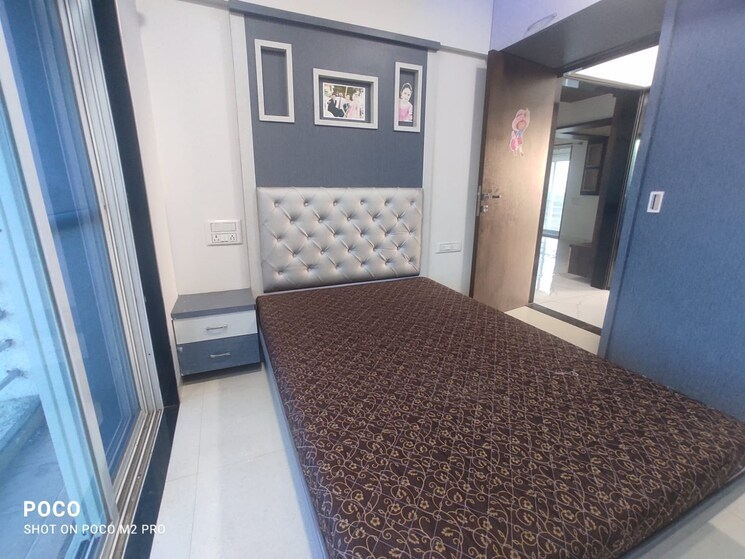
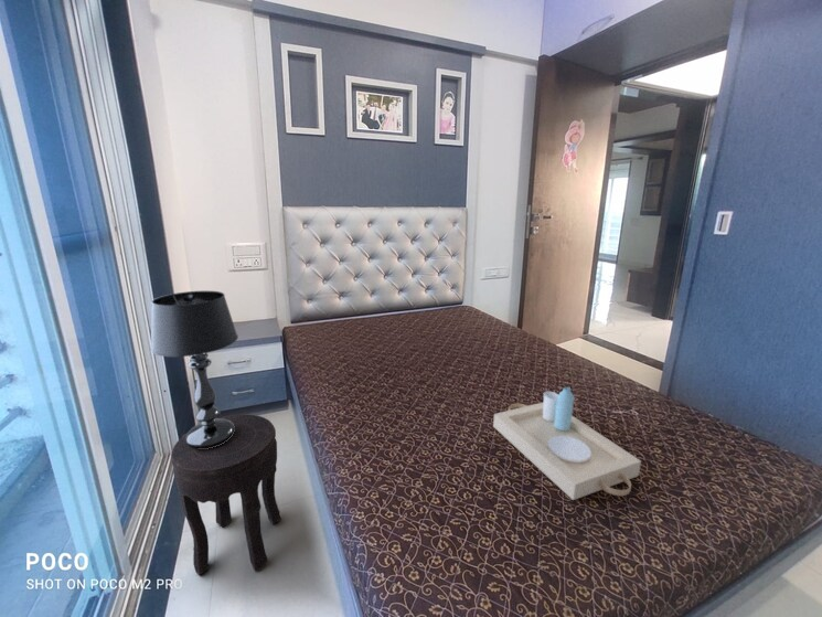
+ table lamp (201, 371)
+ side table (233, 493)
+ serving tray (562, 424)
